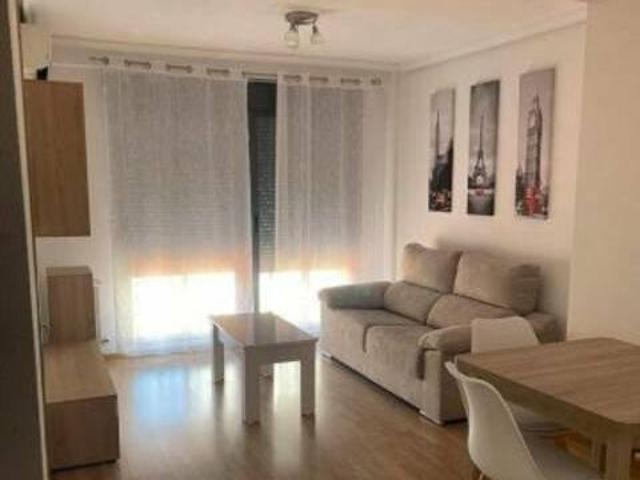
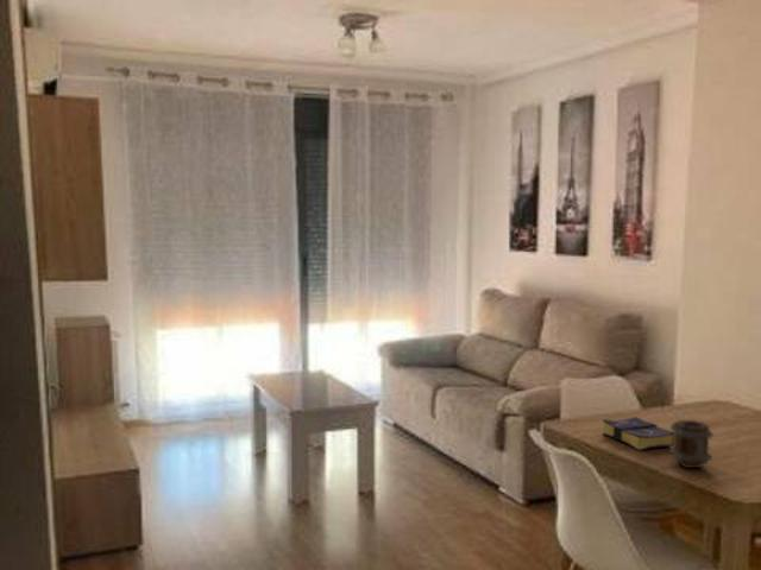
+ book (639, 432)
+ mug (692, 445)
